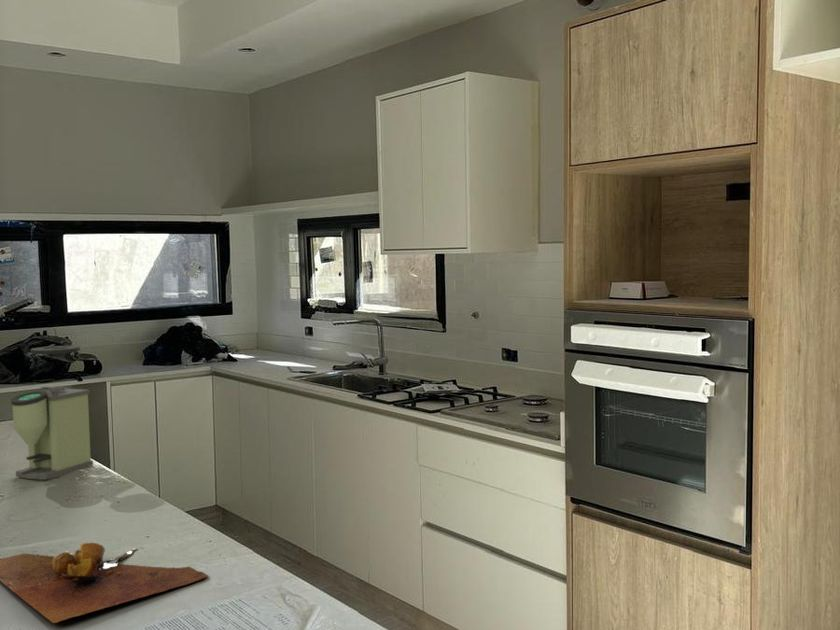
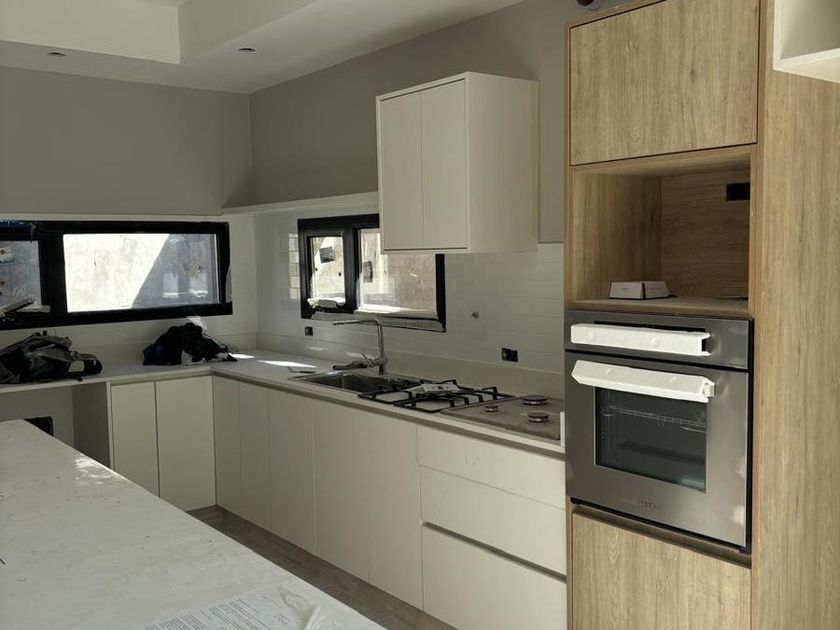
- cutting board (90, 557)
- coffee grinder (52, 410)
